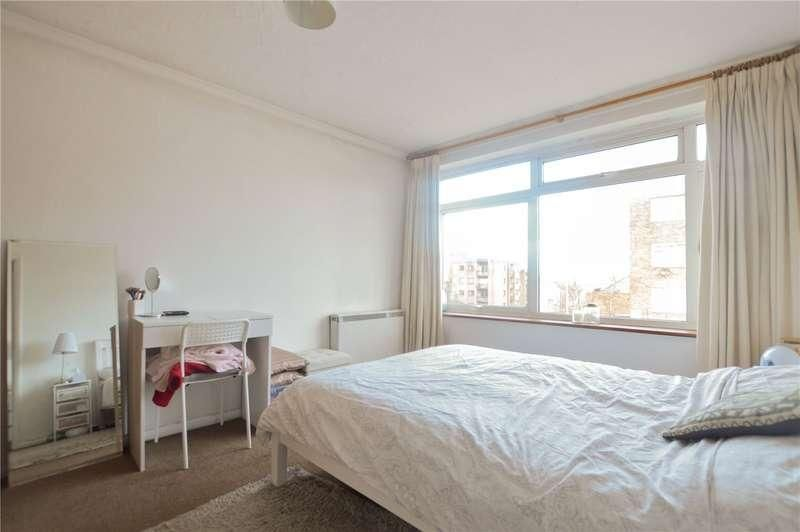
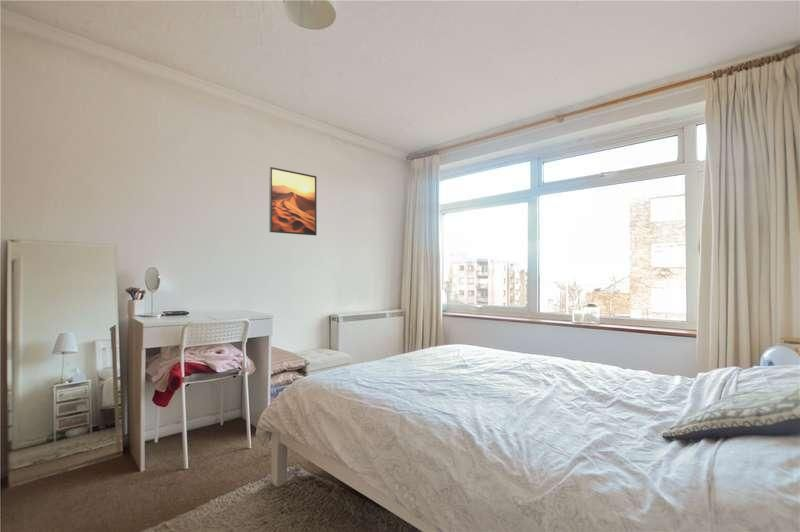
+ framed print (294, 202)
